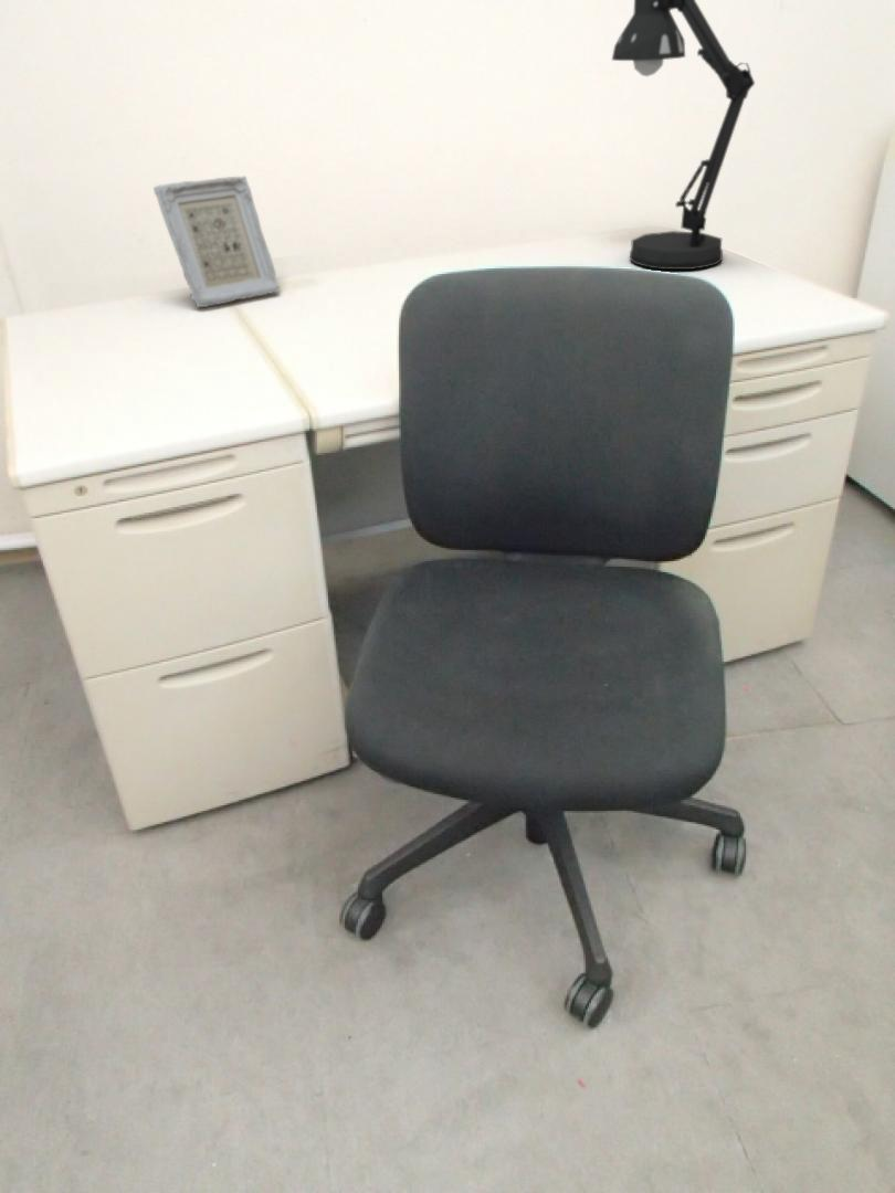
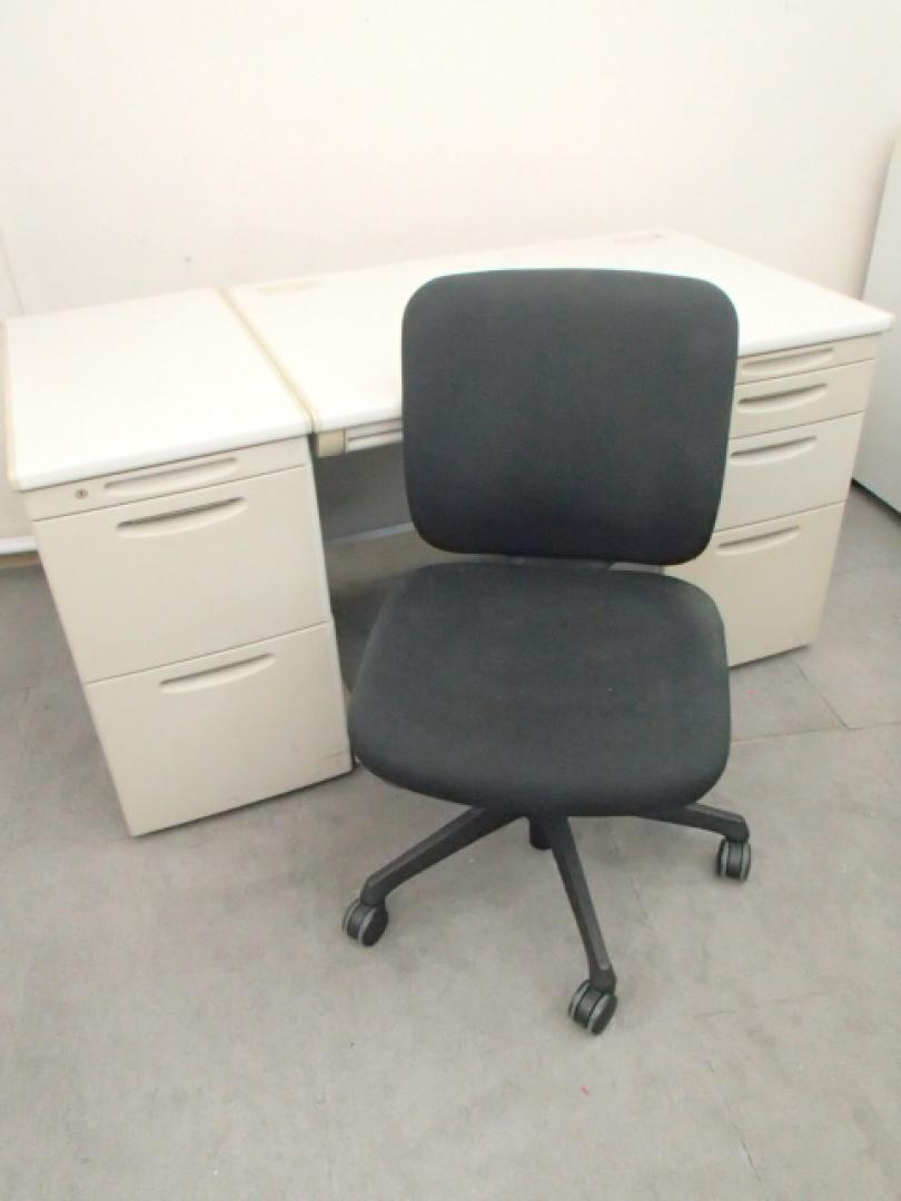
- picture frame (219, 241)
- desk lamp (719, 129)
